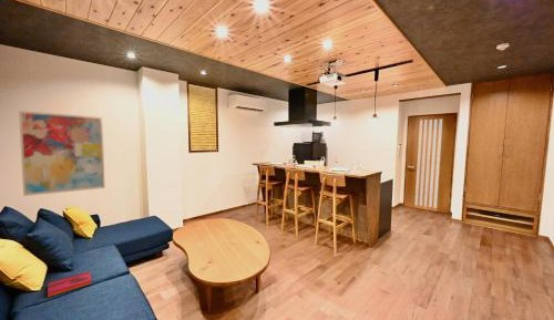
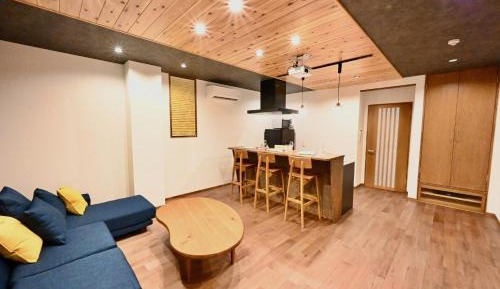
- wall art (65, 153)
- hardback book (70, 282)
